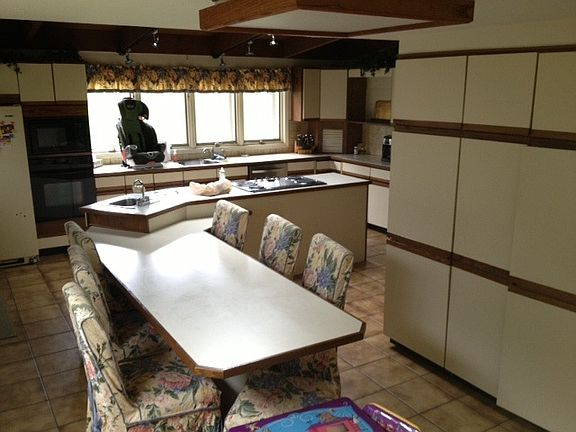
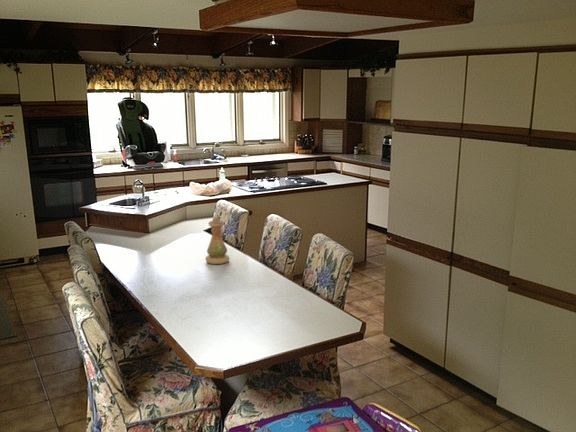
+ vase (216, 238)
